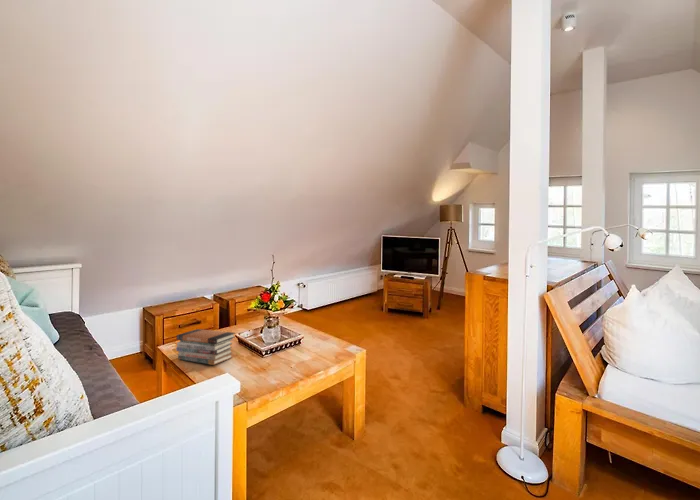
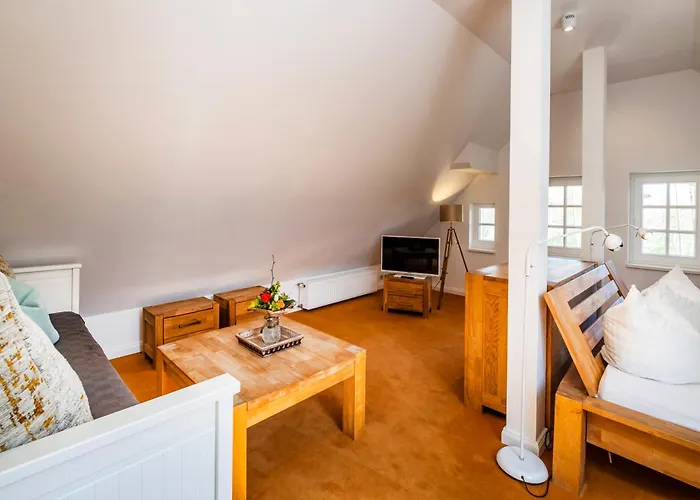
- book stack (205, 346)
